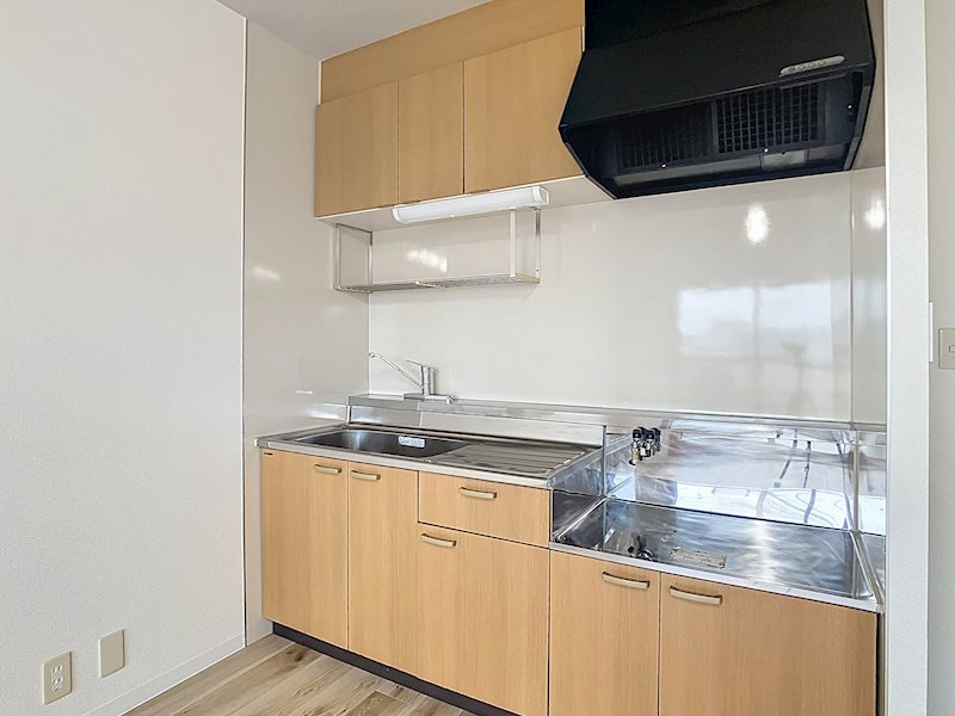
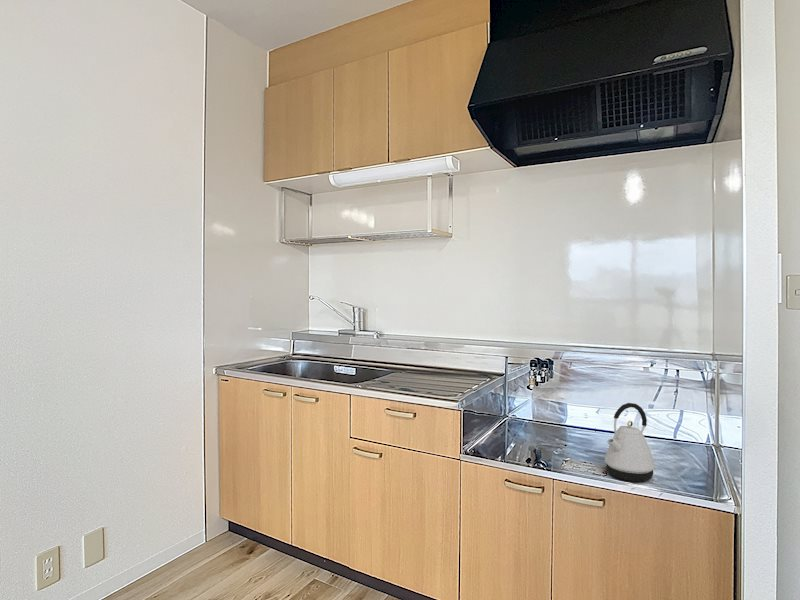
+ kettle (628, 439)
